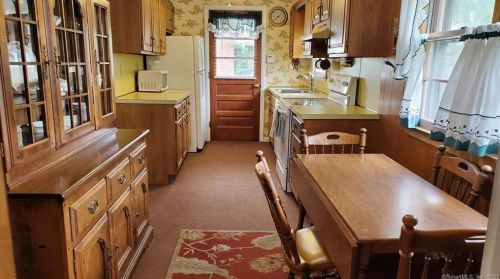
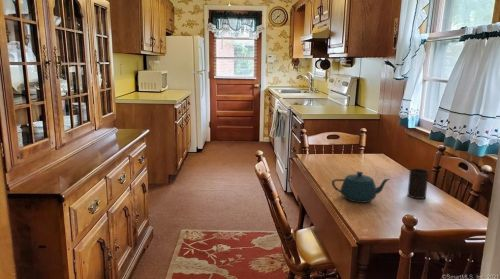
+ teapot (360, 185)
+ cup (417, 183)
